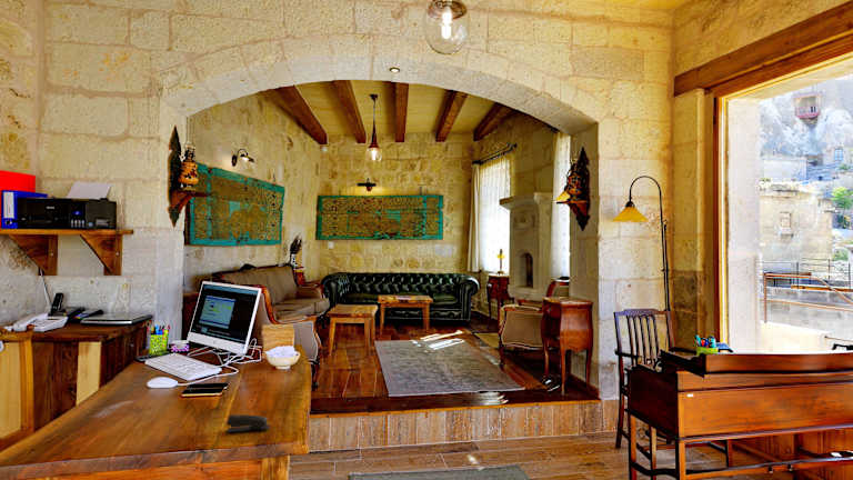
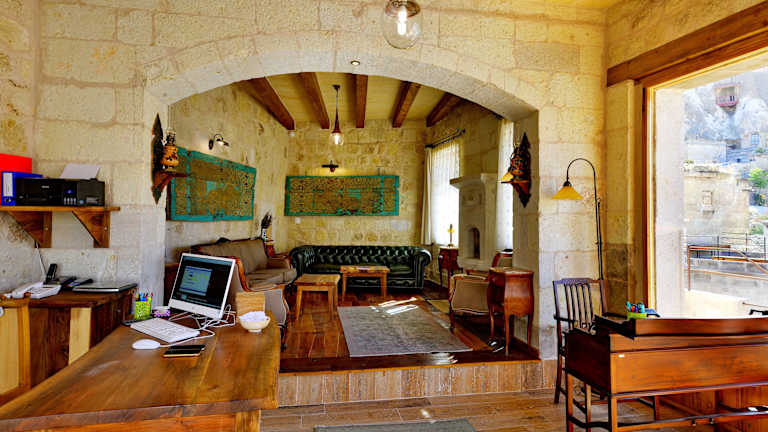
- stapler (248, 421)
